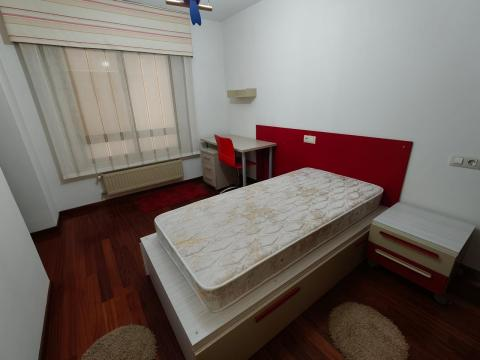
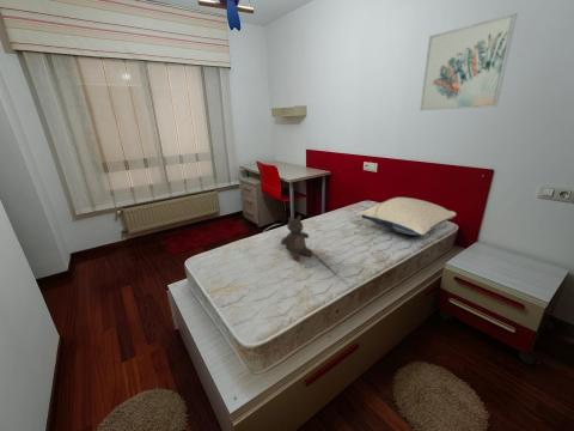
+ pillow (404, 214)
+ wall art (460, 68)
+ stuffed bear (298, 236)
